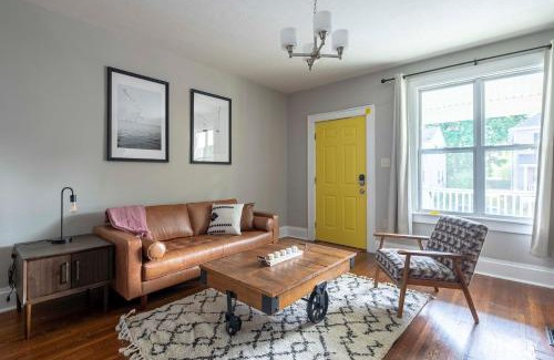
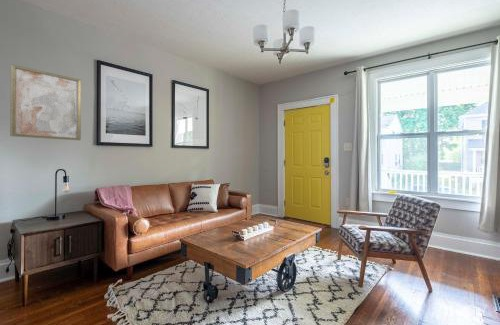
+ wall art (48, 105)
